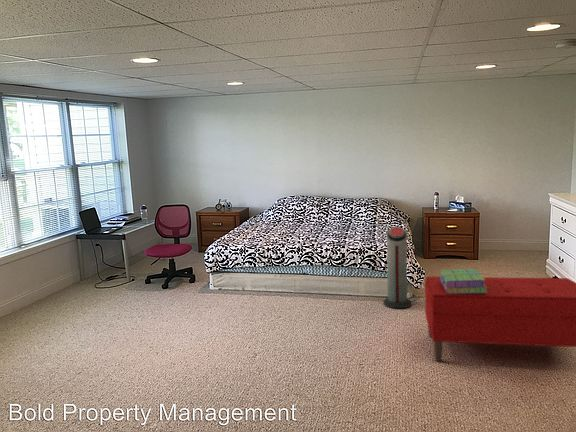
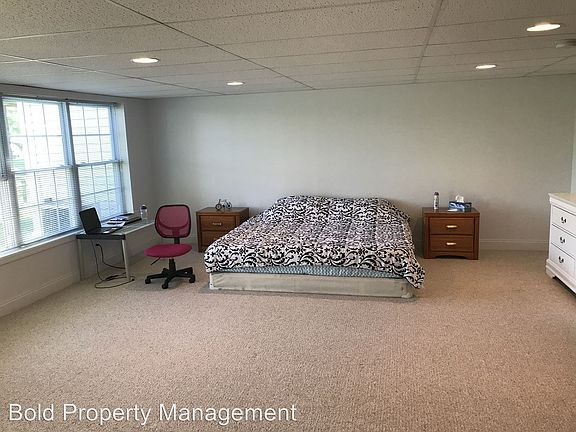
- air purifier (397, 266)
- bench (503, 319)
- stack of books (462, 281)
